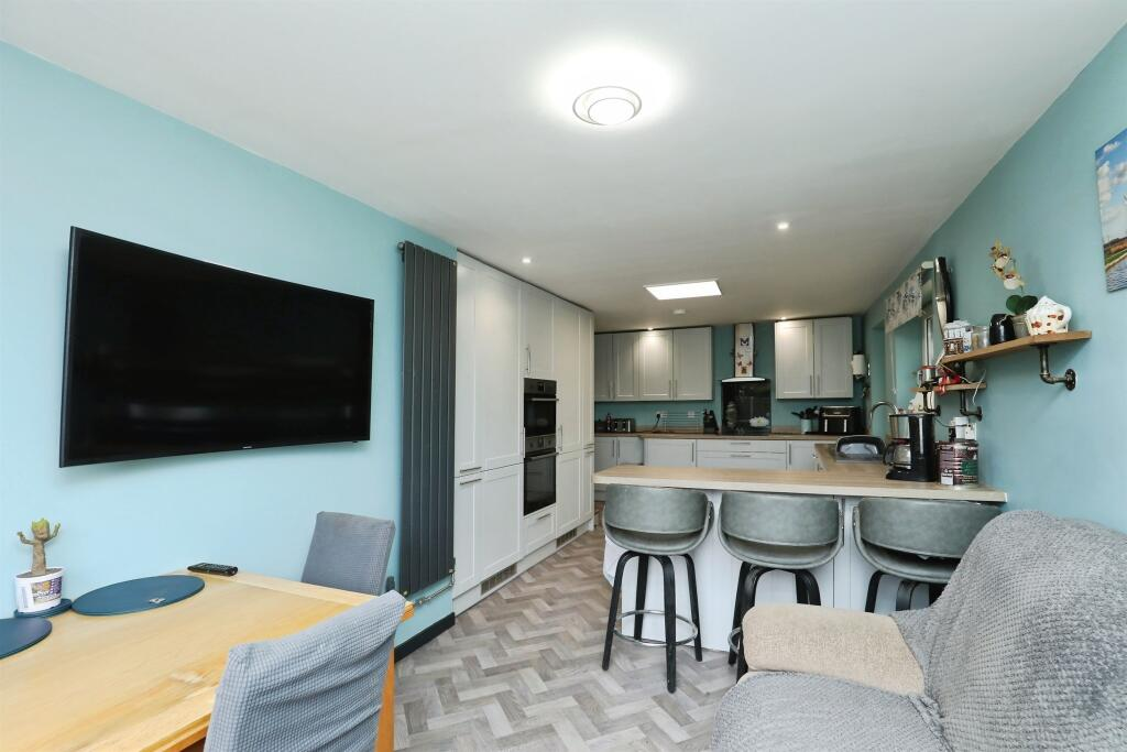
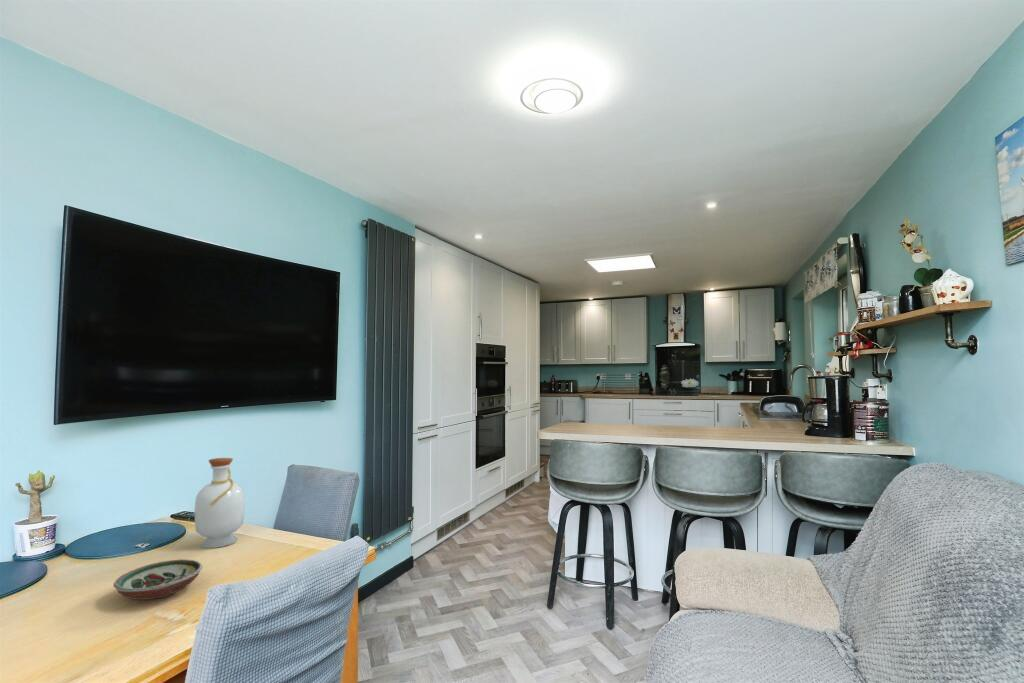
+ decorative bowl (159, 582)
+ bottle (220, 500)
